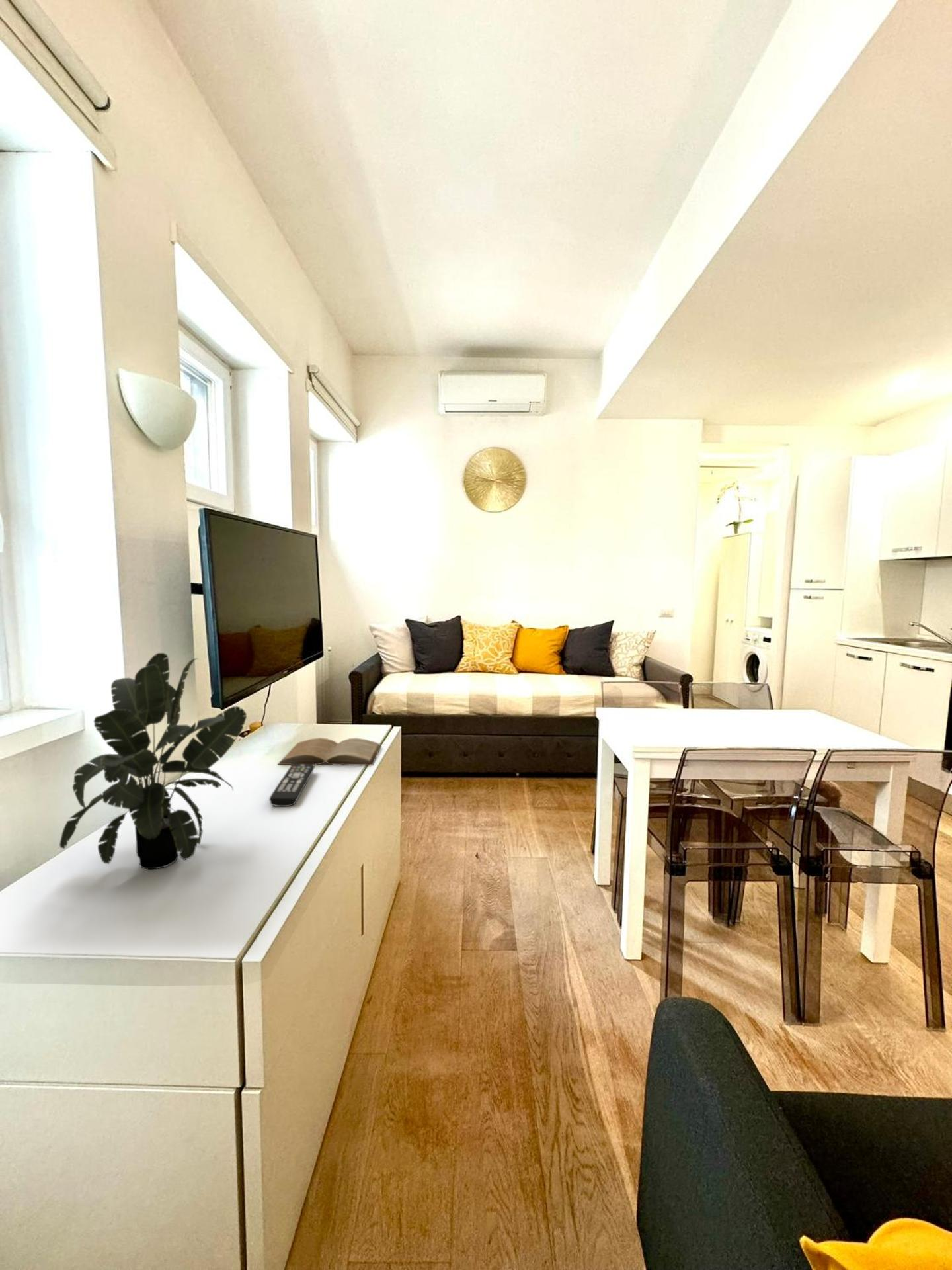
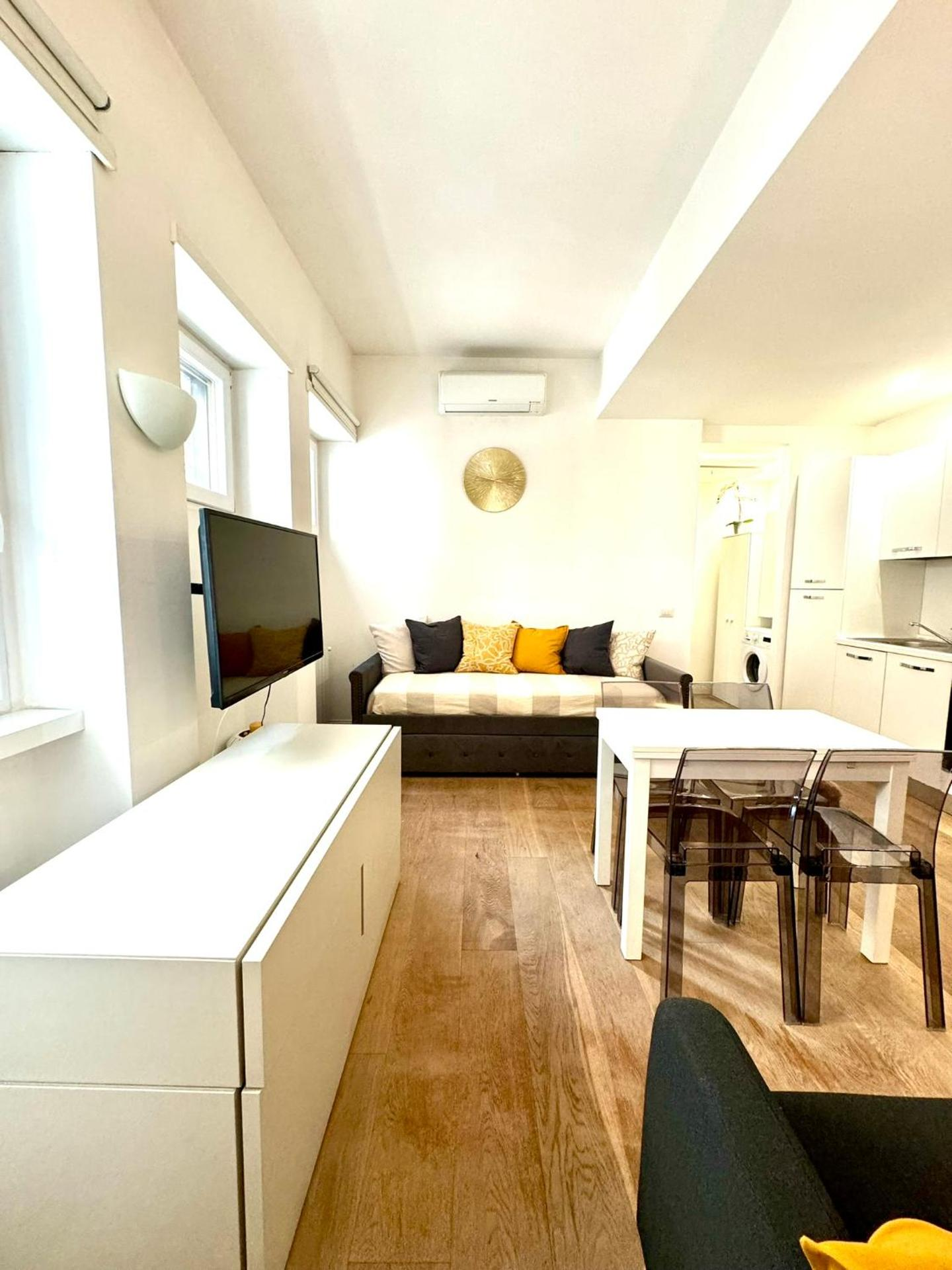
- book (332, 750)
- remote control (294, 783)
- potted plant (142, 763)
